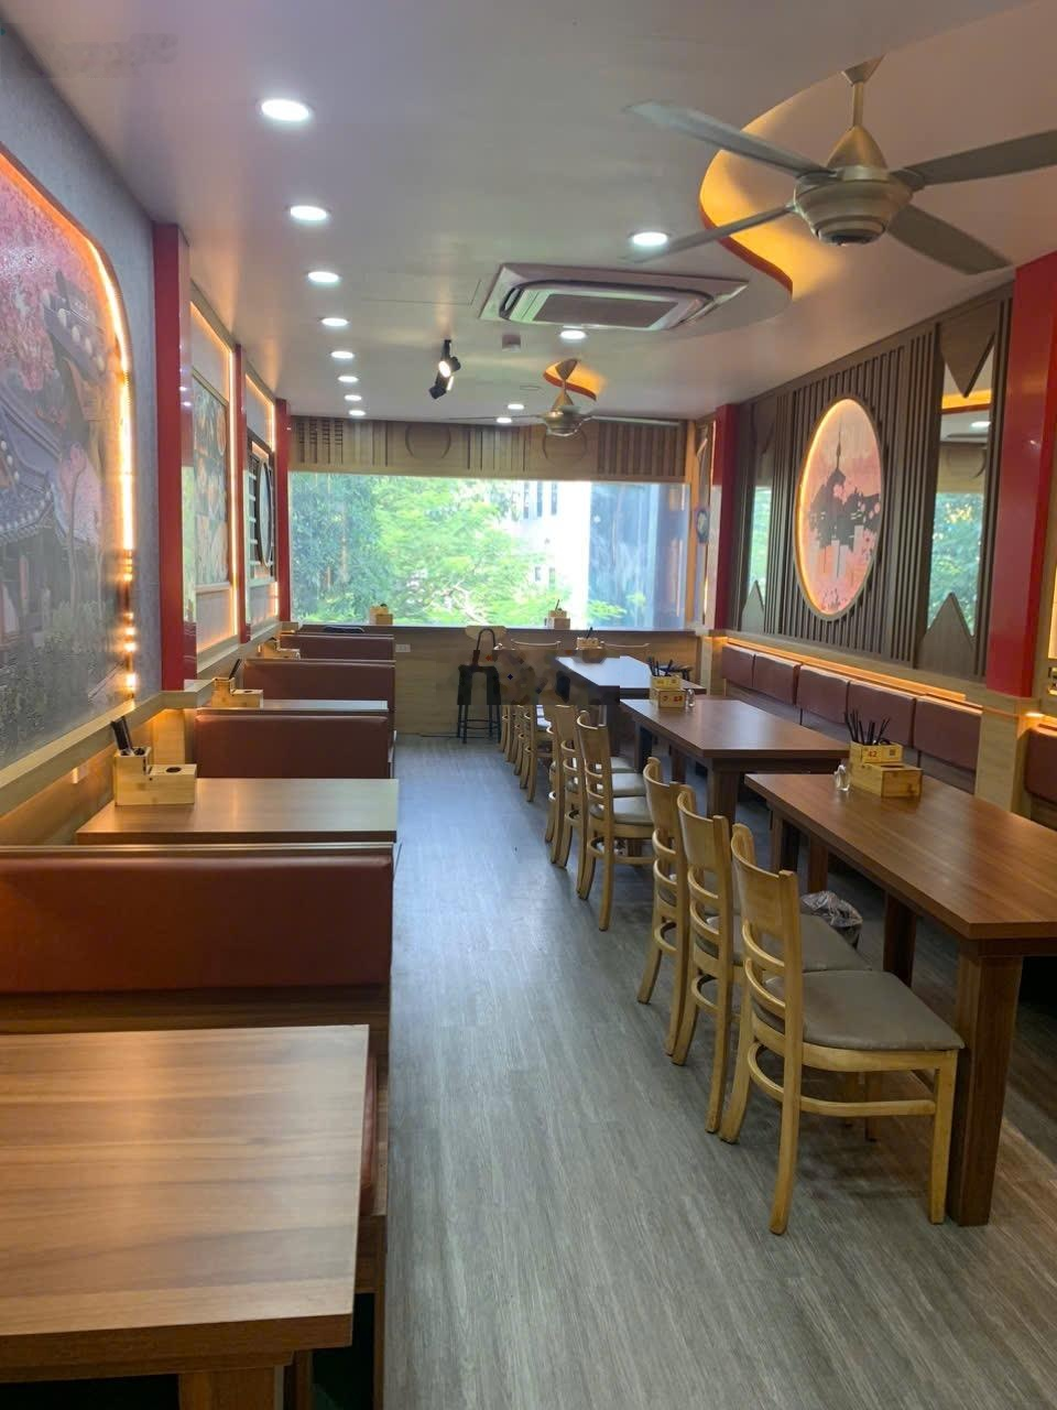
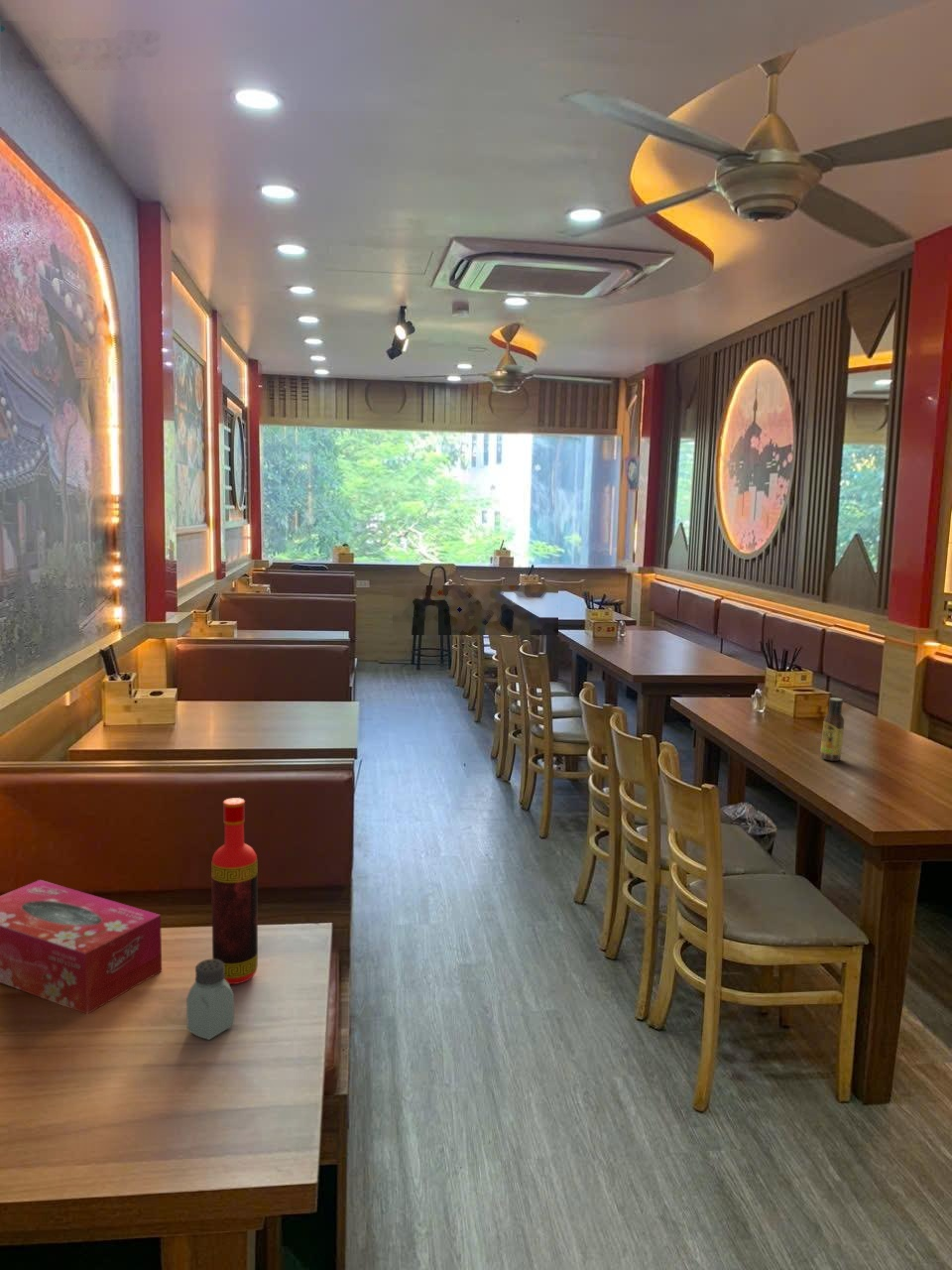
+ saltshaker (210, 996)
+ bottle (234, 889)
+ tissue box (61, 942)
+ sauce bottle (833, 728)
